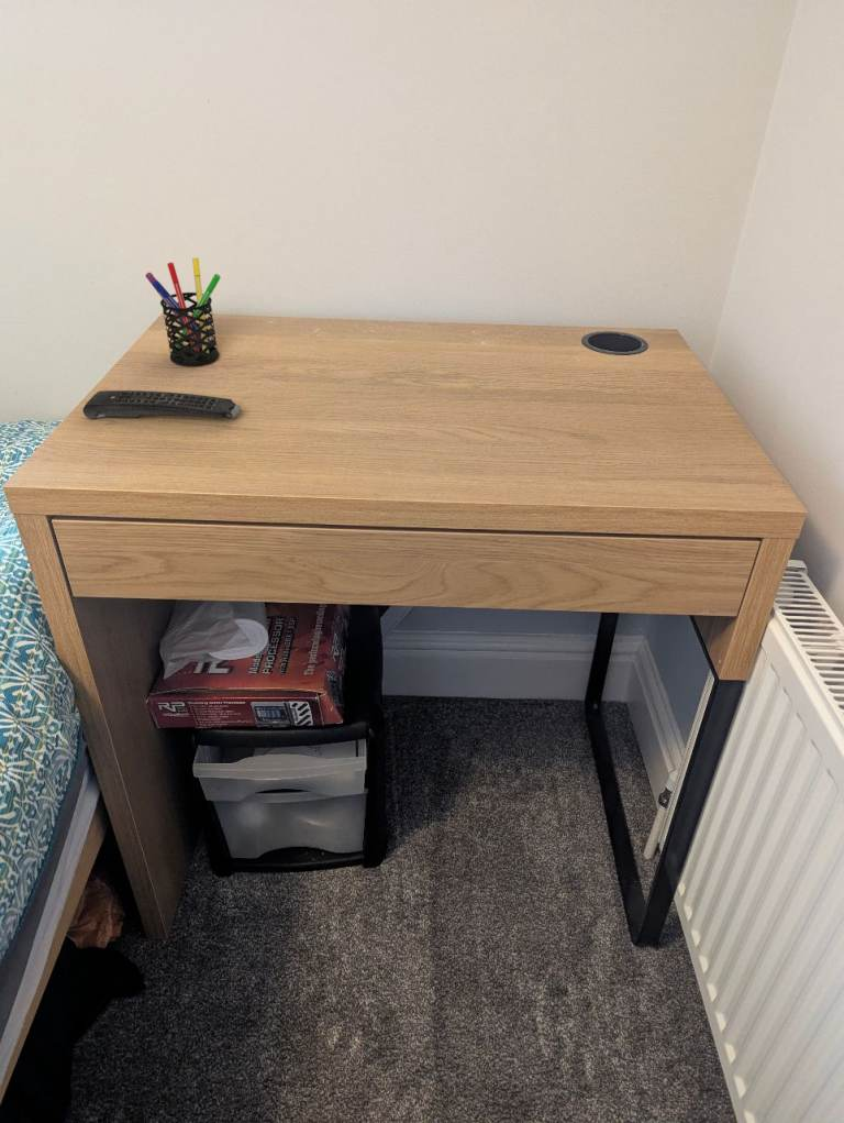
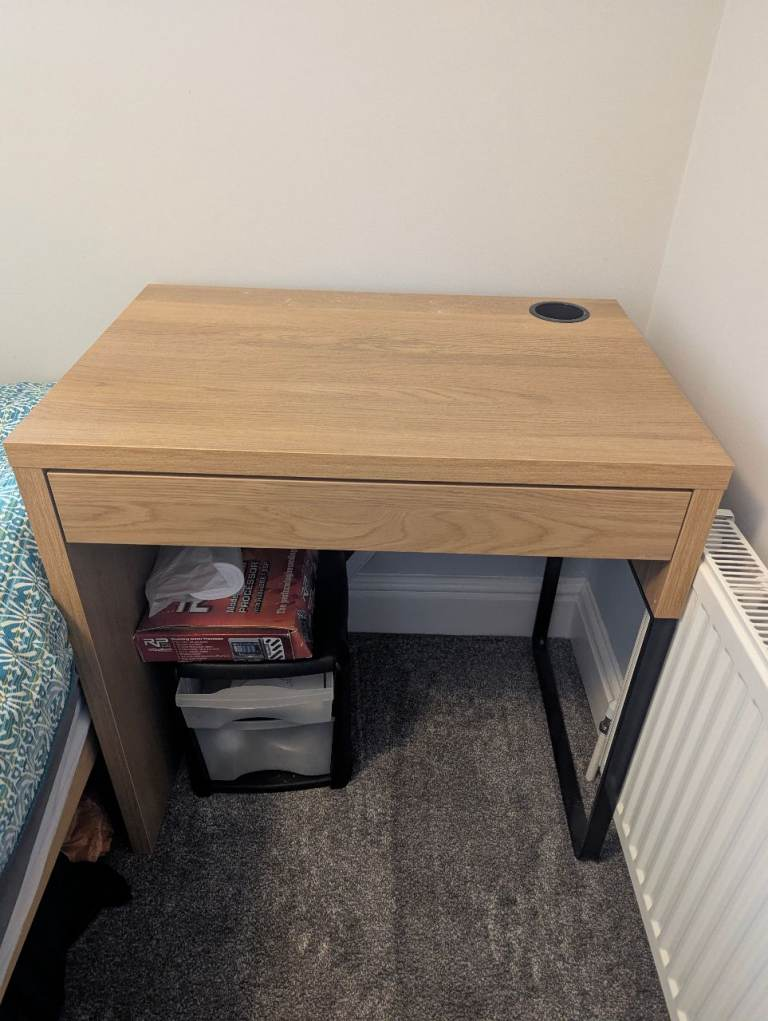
- remote control (164, 405)
- pen holder (191, 309)
